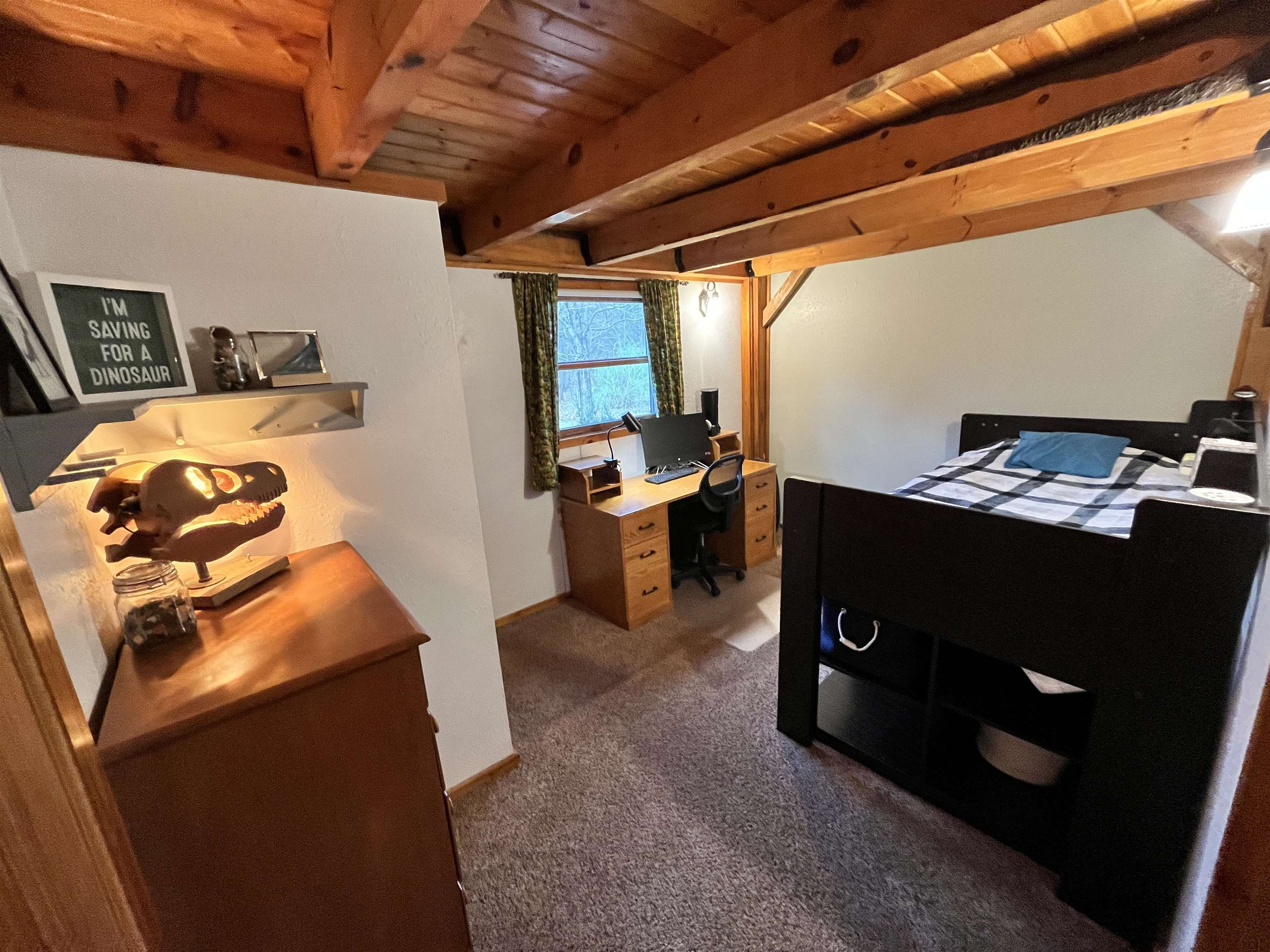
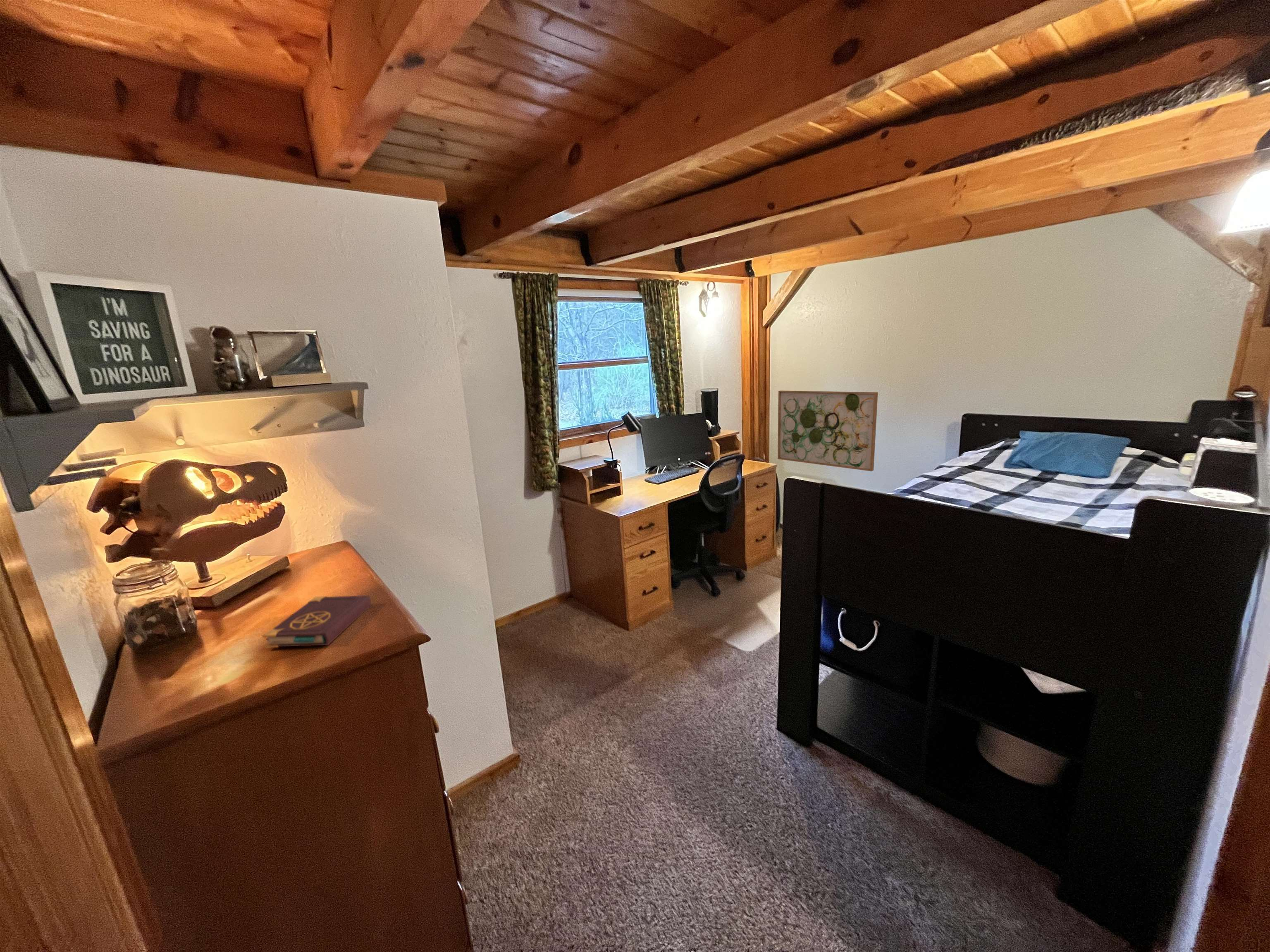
+ wall art (823, 428)
+ book (321, 619)
